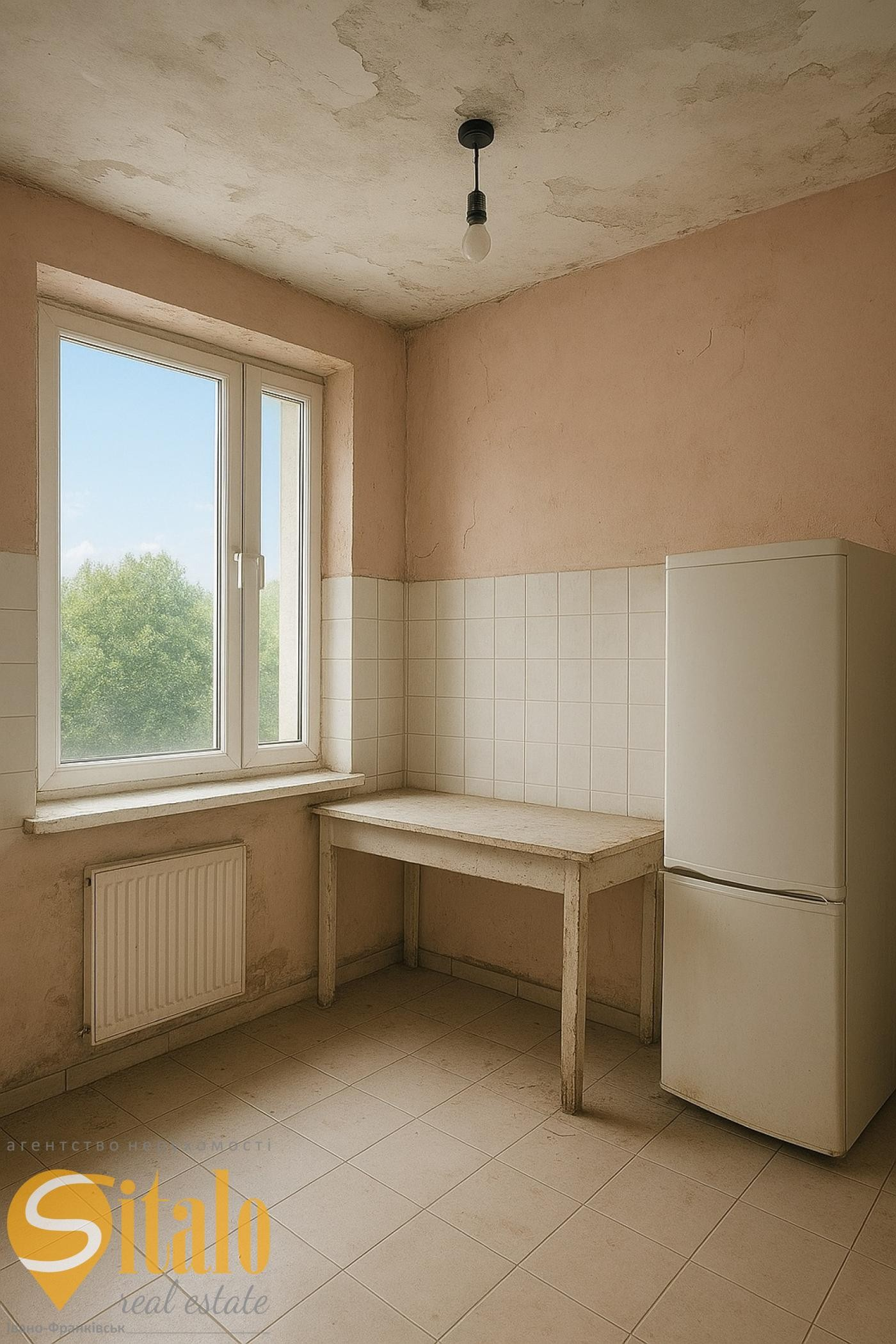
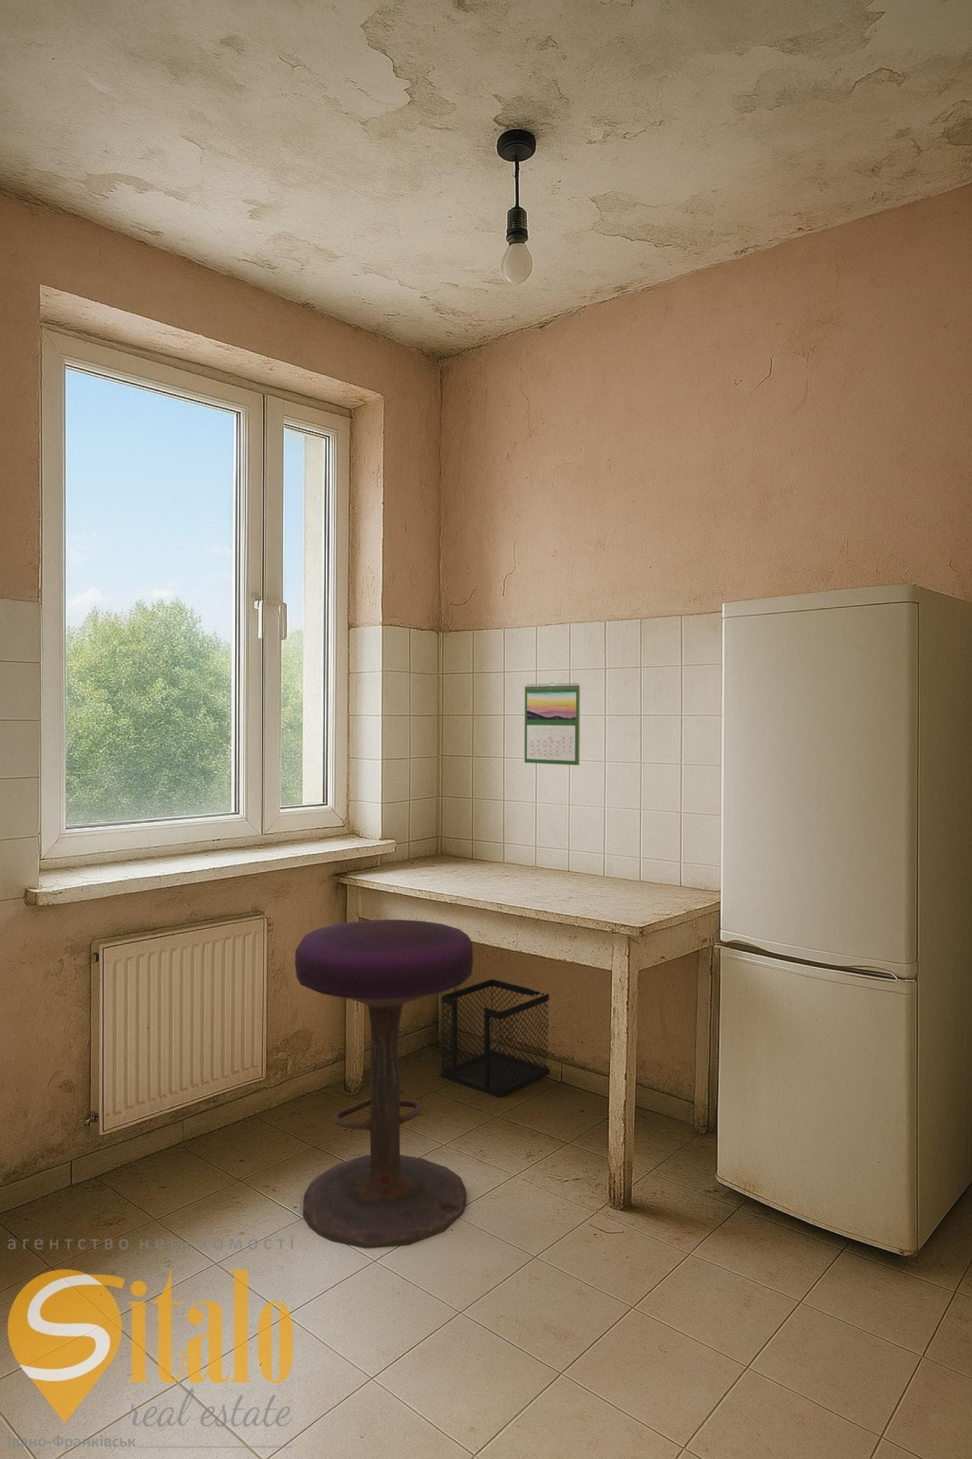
+ wastebasket (496, 1033)
+ stool (385, 1064)
+ calendar (551, 723)
